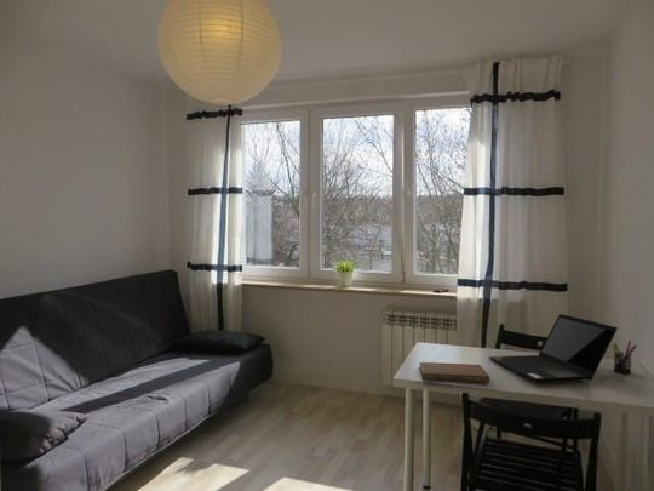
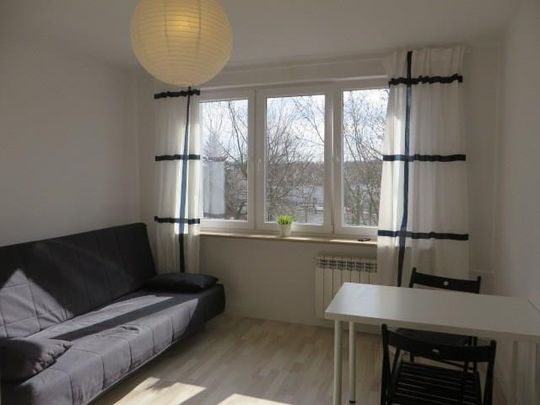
- notebook (452, 371)
- laptop computer (547, 344)
- pen holder (621, 355)
